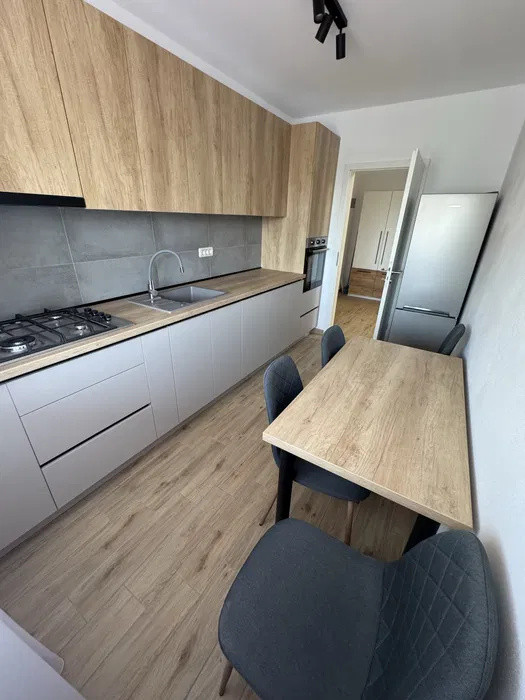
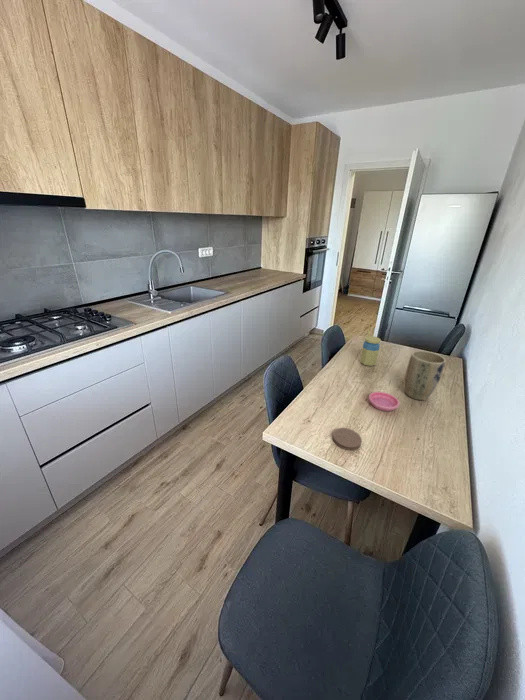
+ jar (370, 351)
+ saucer (383, 402)
+ coaster (346, 438)
+ plant pot (422, 376)
